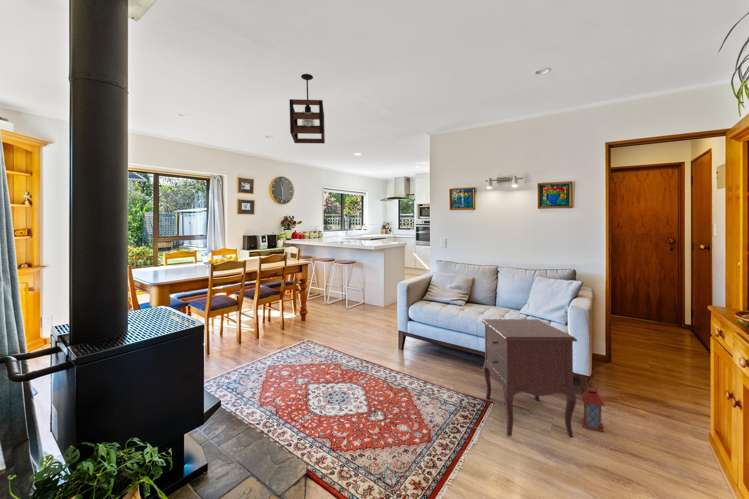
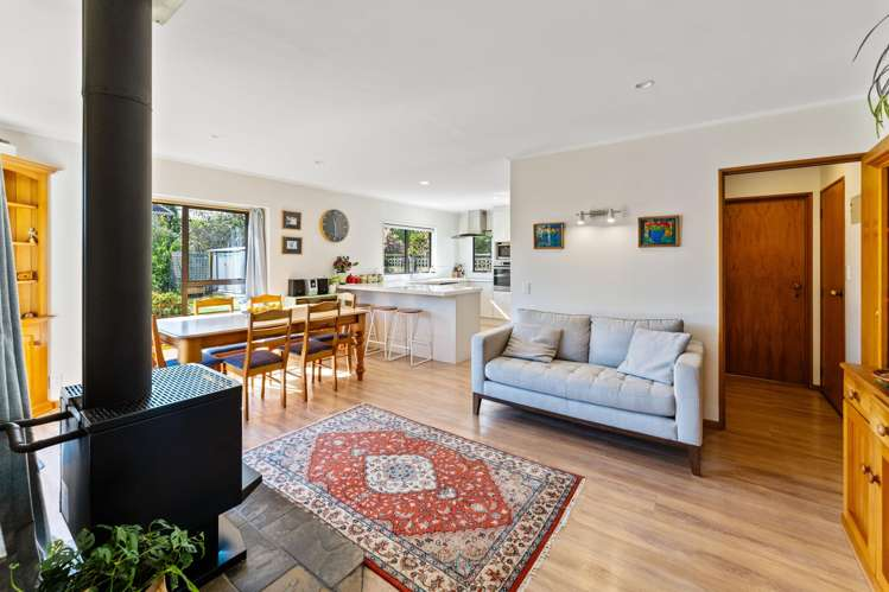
- nightstand (524, 371)
- pendant light (307, 107)
- lantern (592, 402)
